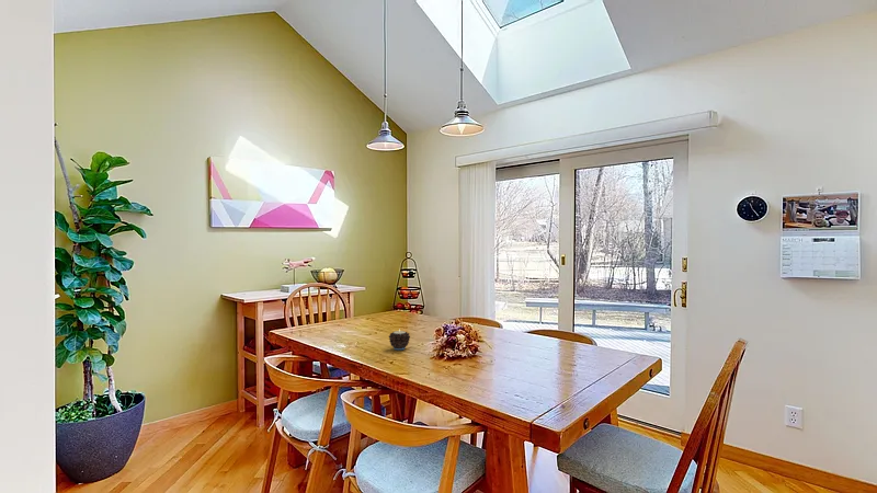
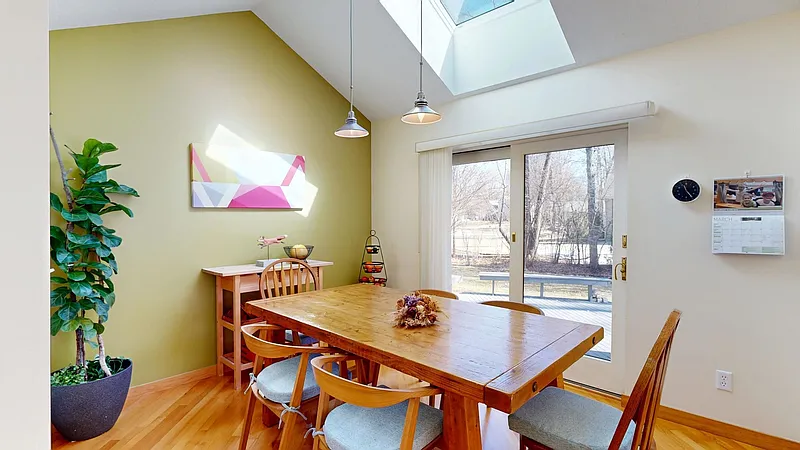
- candle (399, 339)
